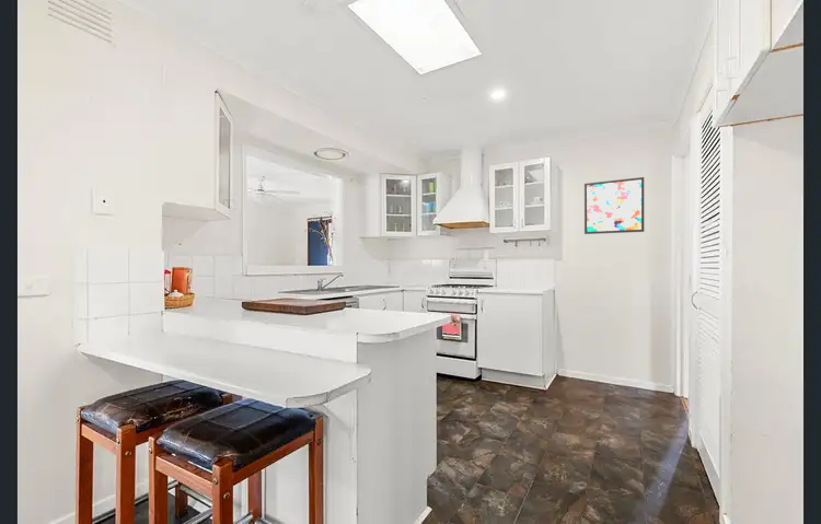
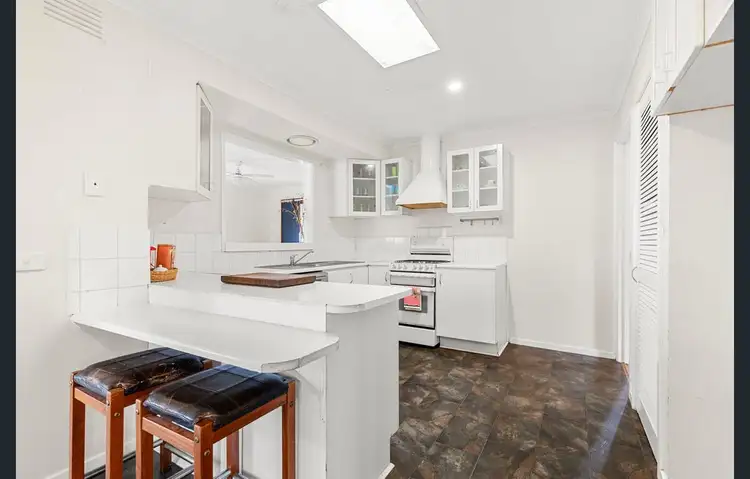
- wall art (613, 207)
